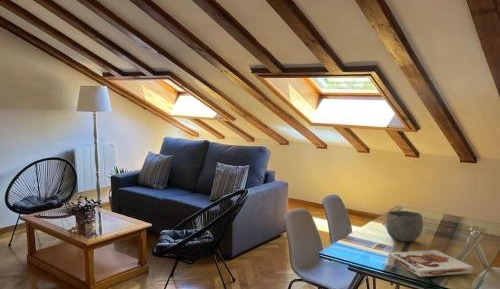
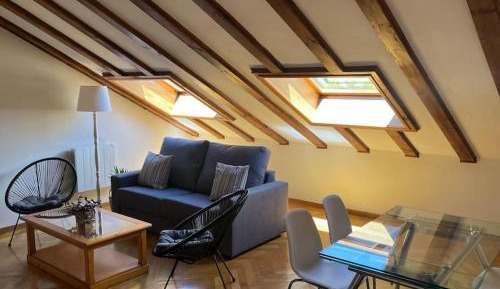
- bowl (404, 226)
- board game (428, 262)
